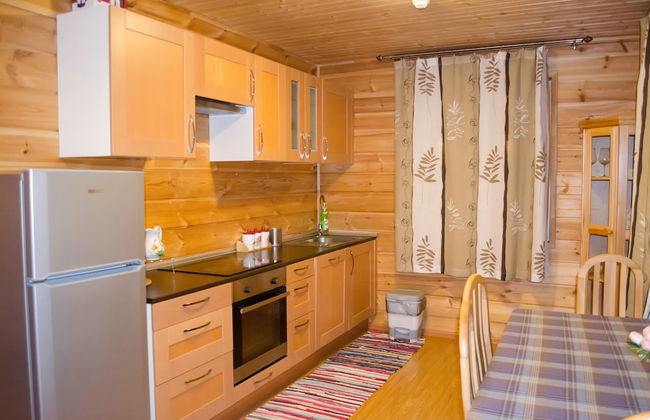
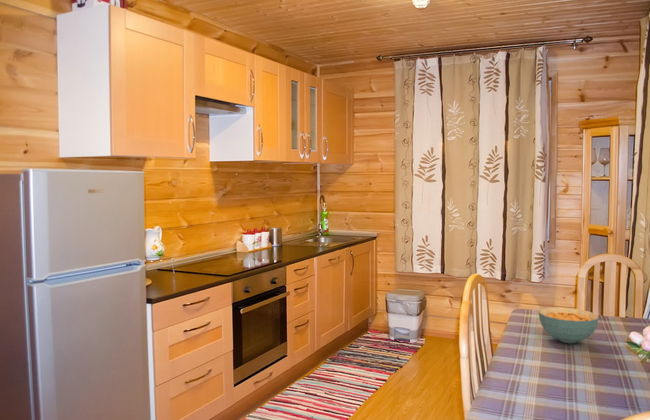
+ cereal bowl (567, 327)
